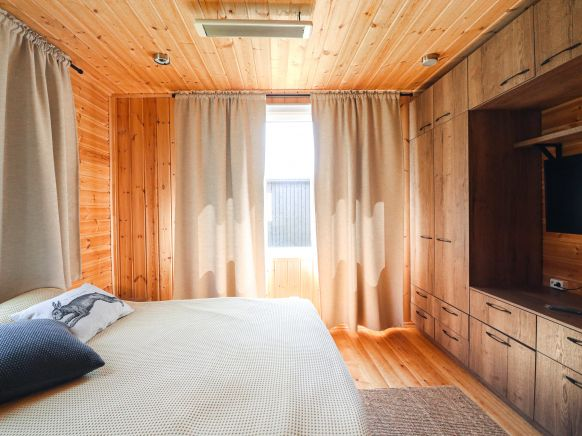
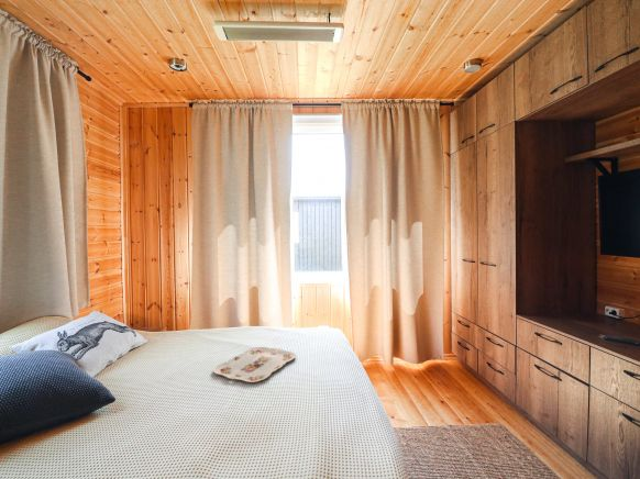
+ serving tray (256, 363)
